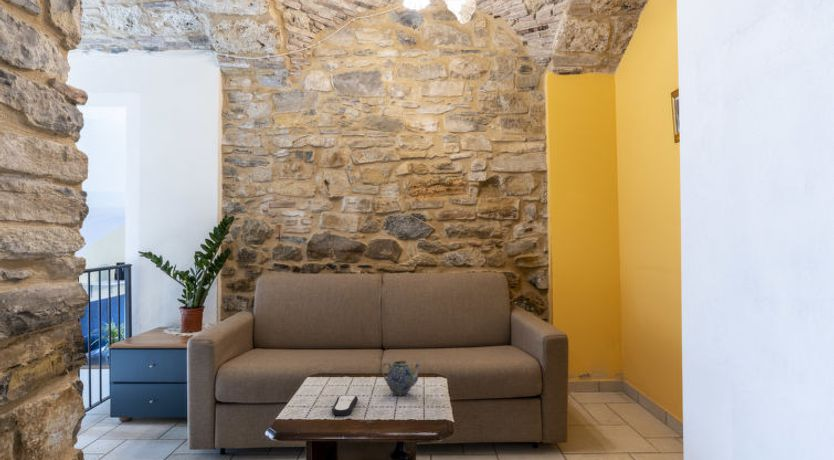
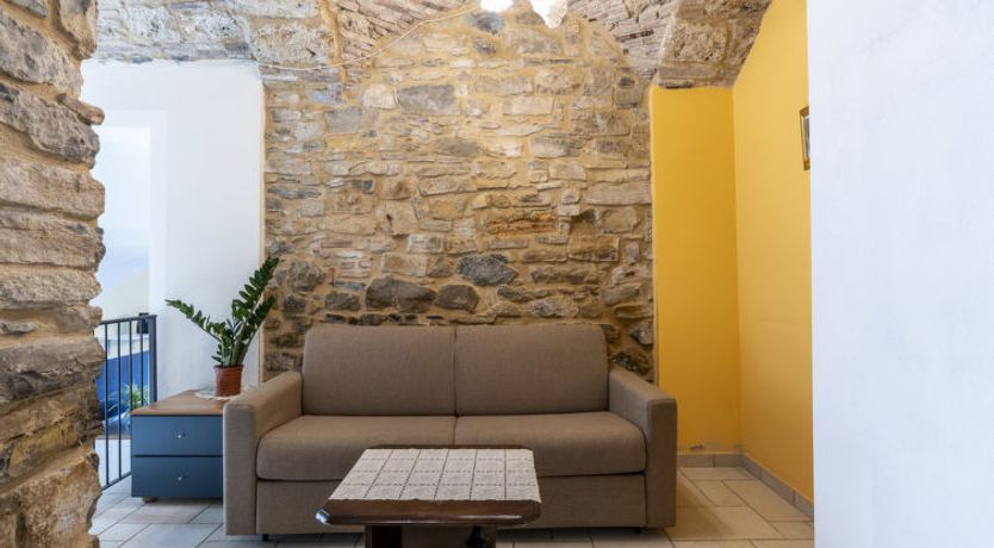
- teapot (401, 376)
- remote control (344, 404)
